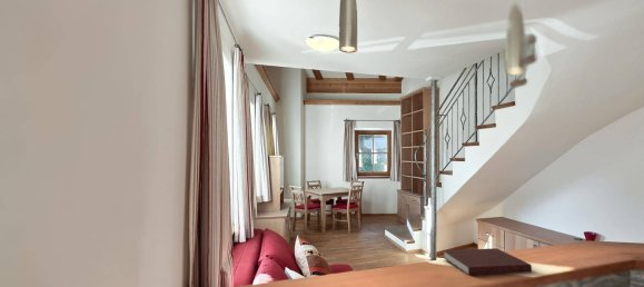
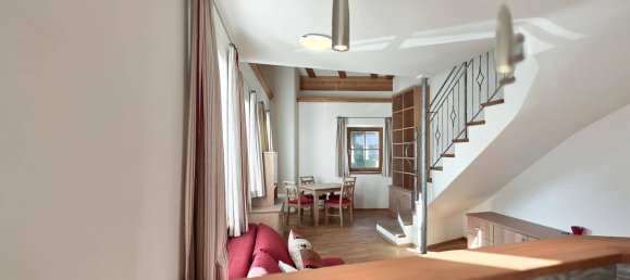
- notebook (484, 260)
